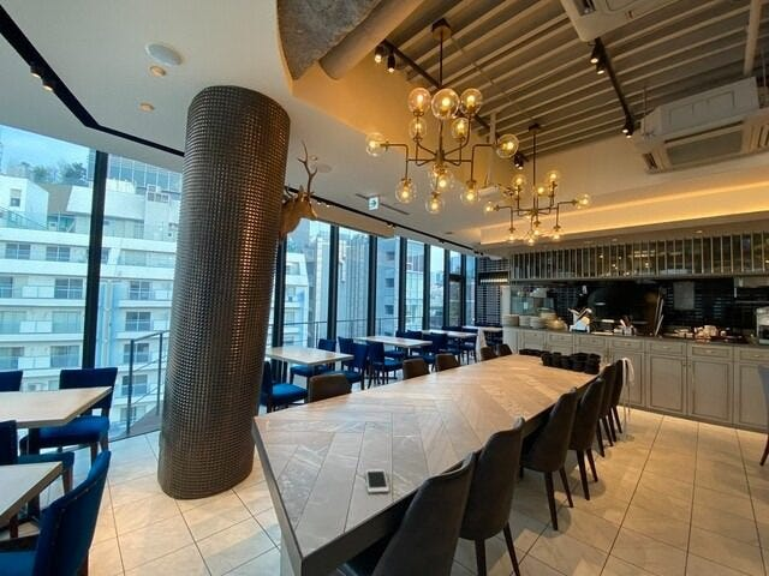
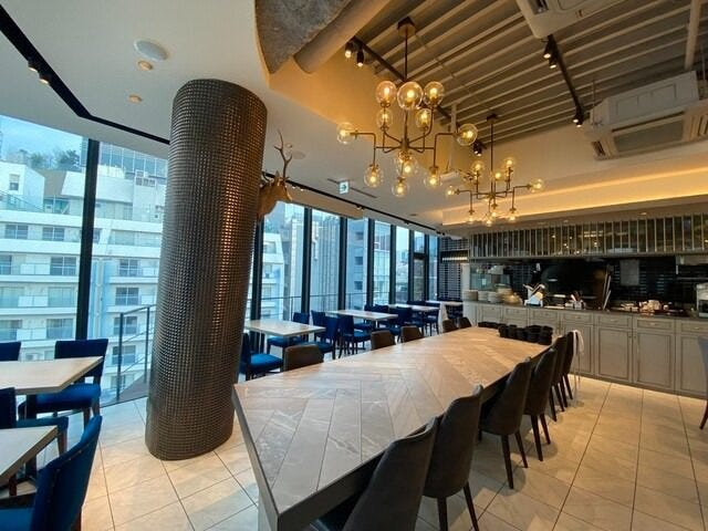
- cell phone (376, 480)
